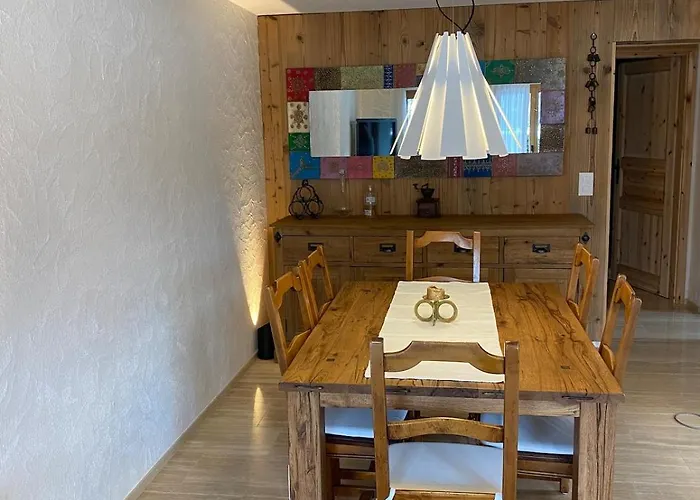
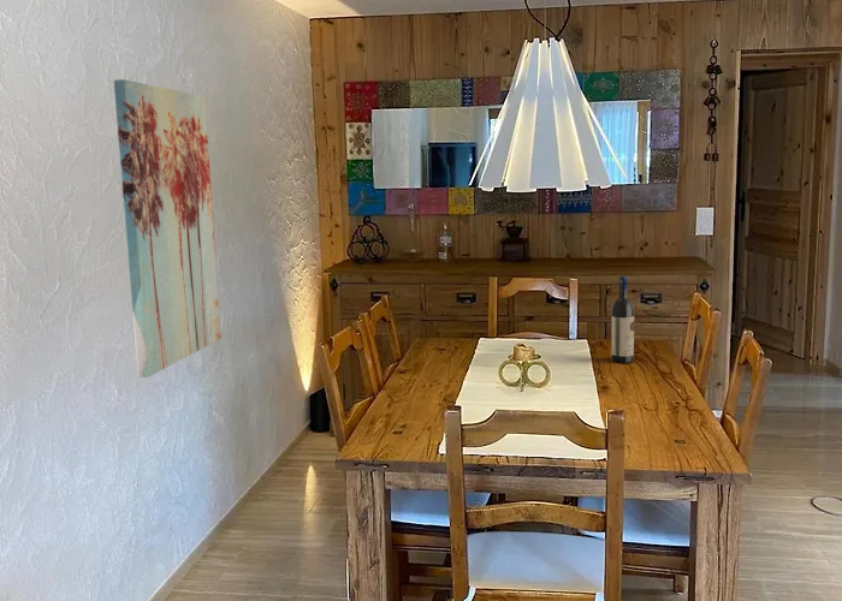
+ wall art (173, 225)
+ wine bottle (622, 319)
